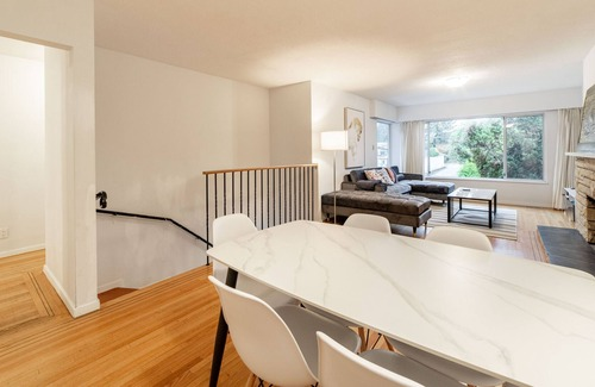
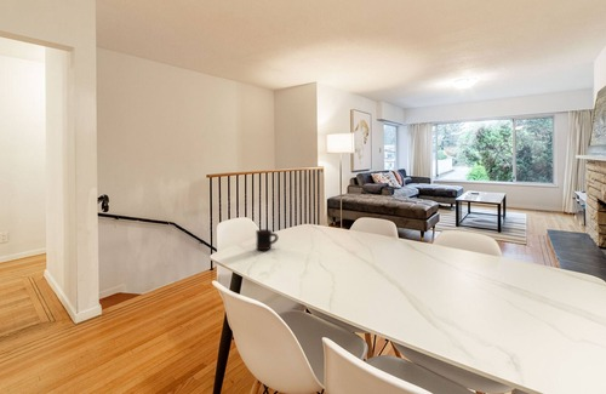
+ mug (267, 239)
